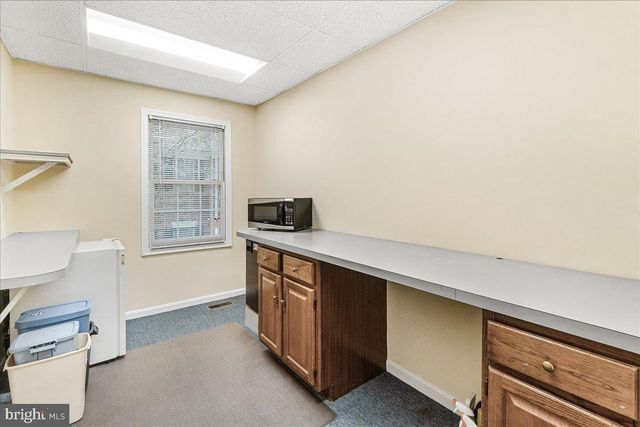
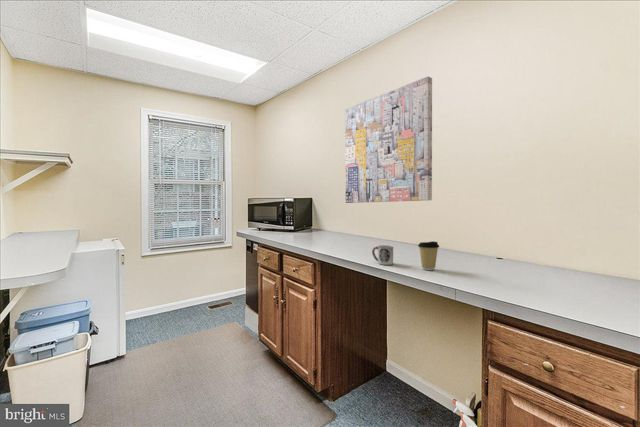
+ wall art (383, 148)
+ coffee cup (428, 255)
+ cup (382, 254)
